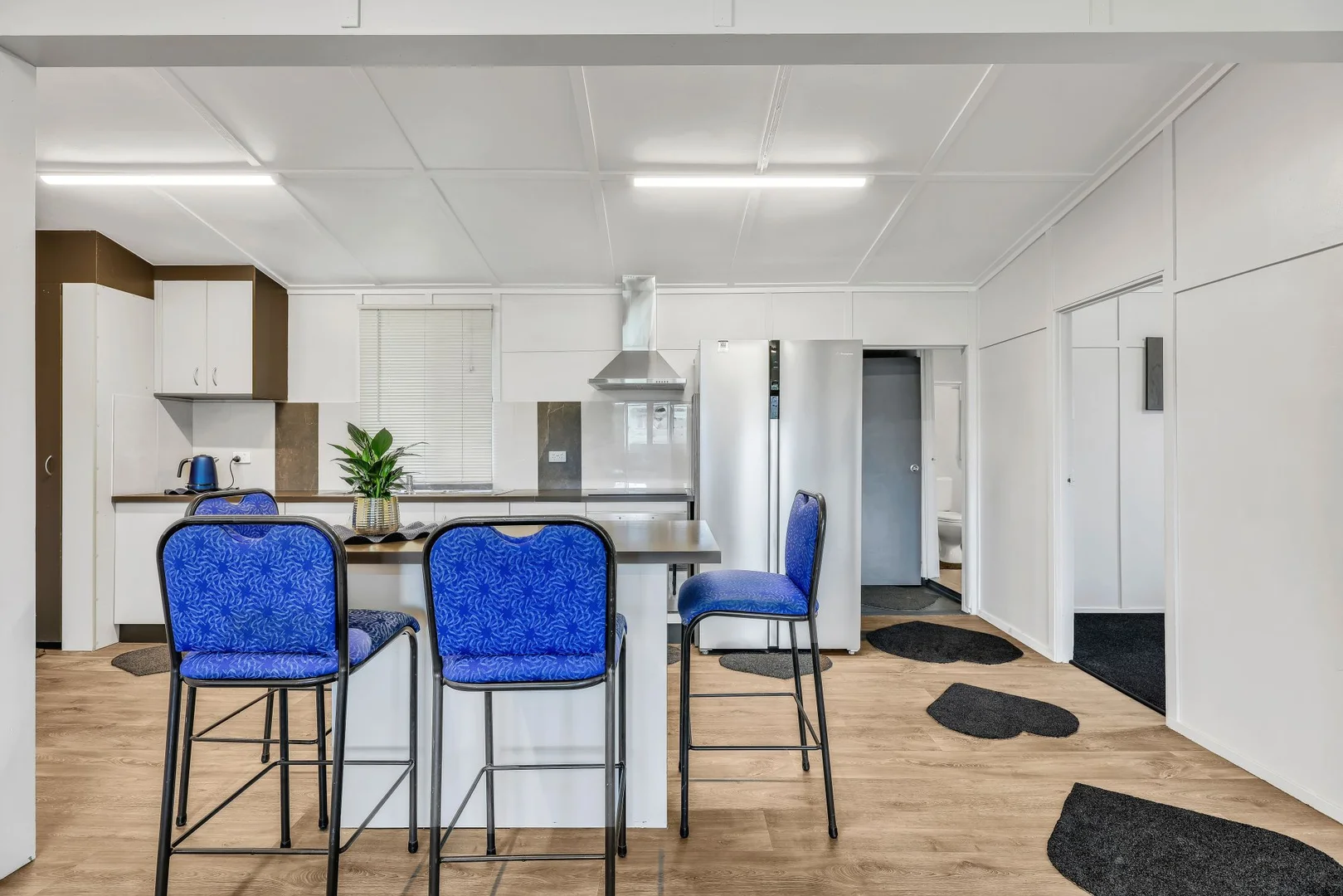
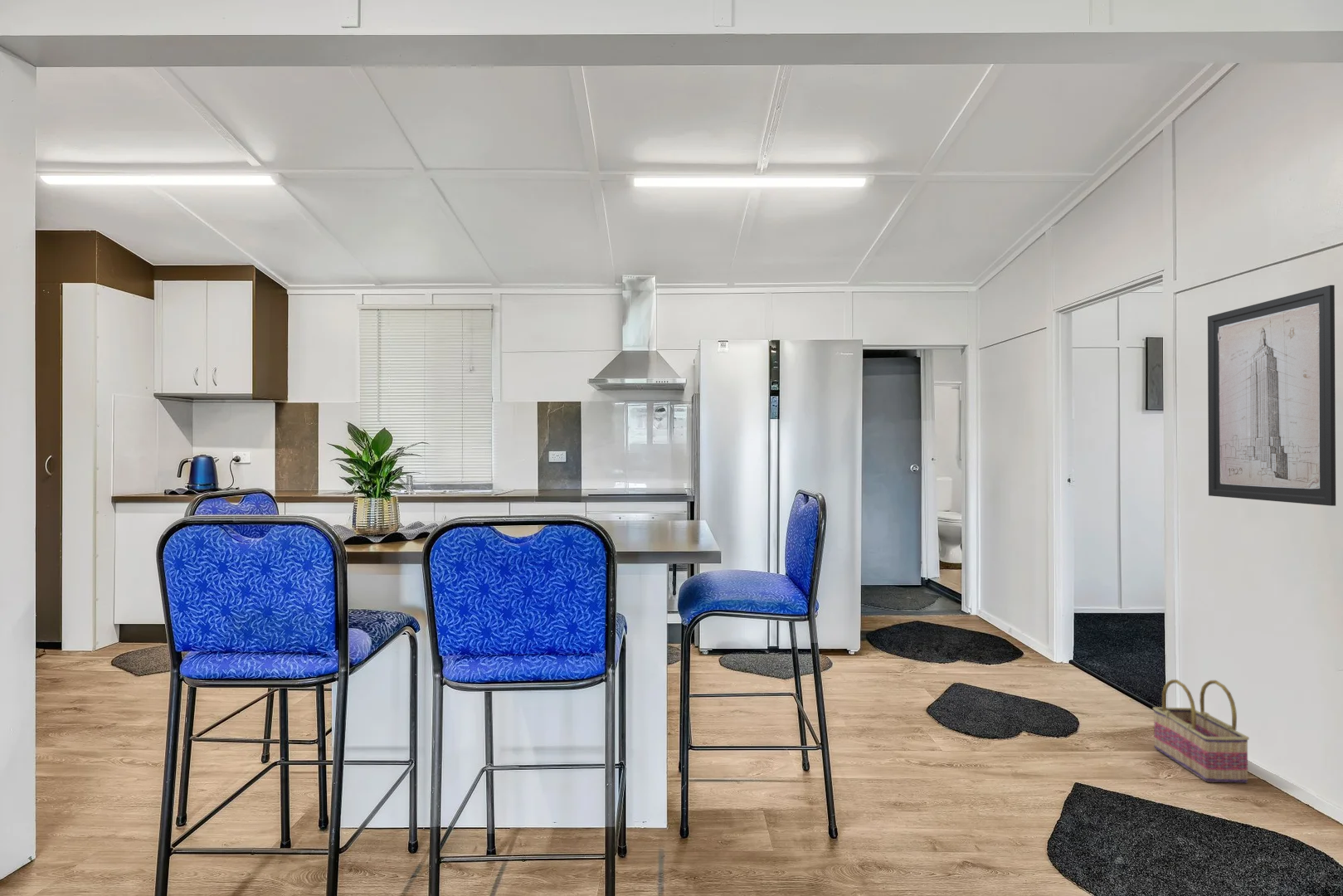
+ basket (1199, 723)
+ wall art (1264, 401)
